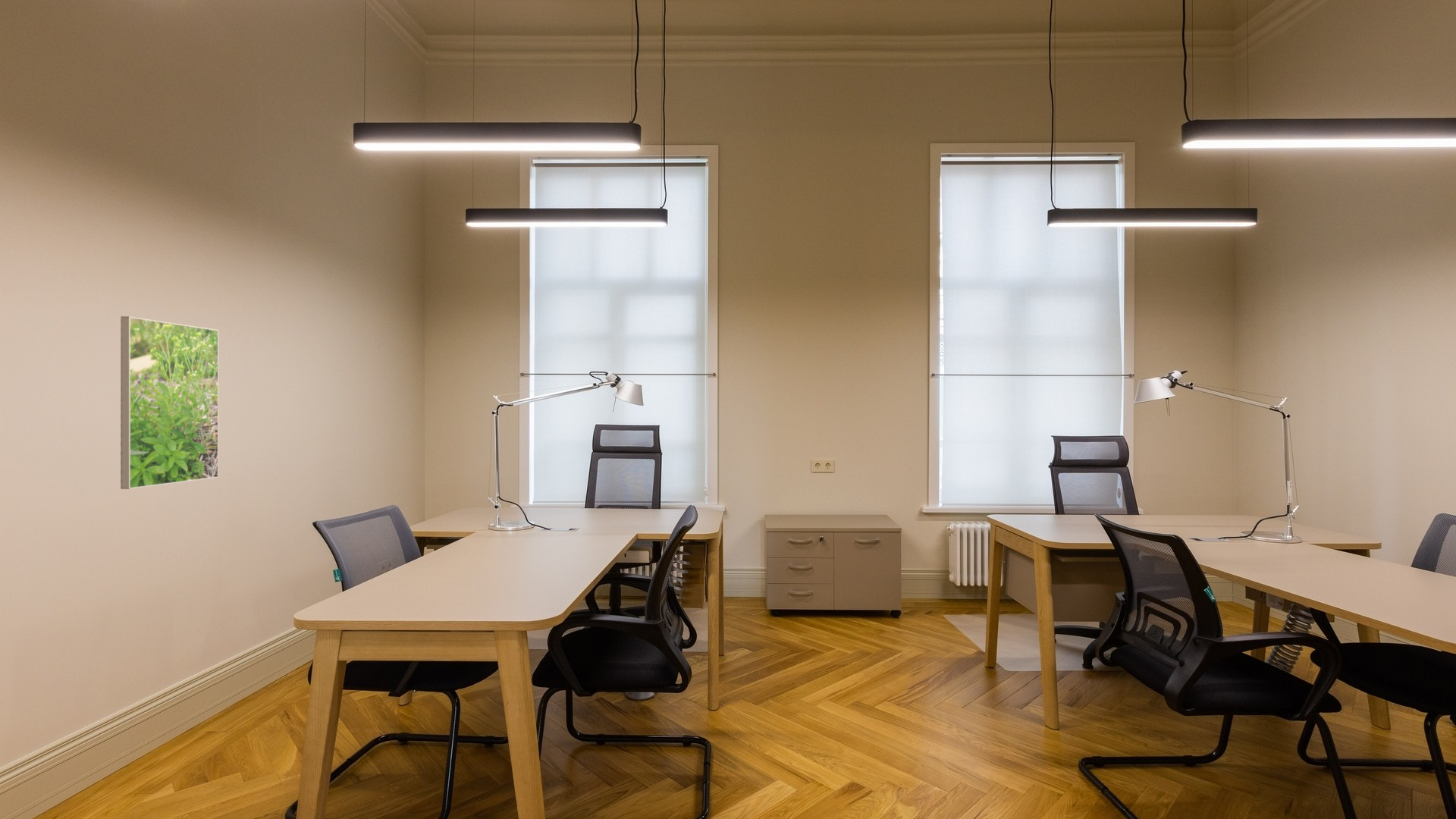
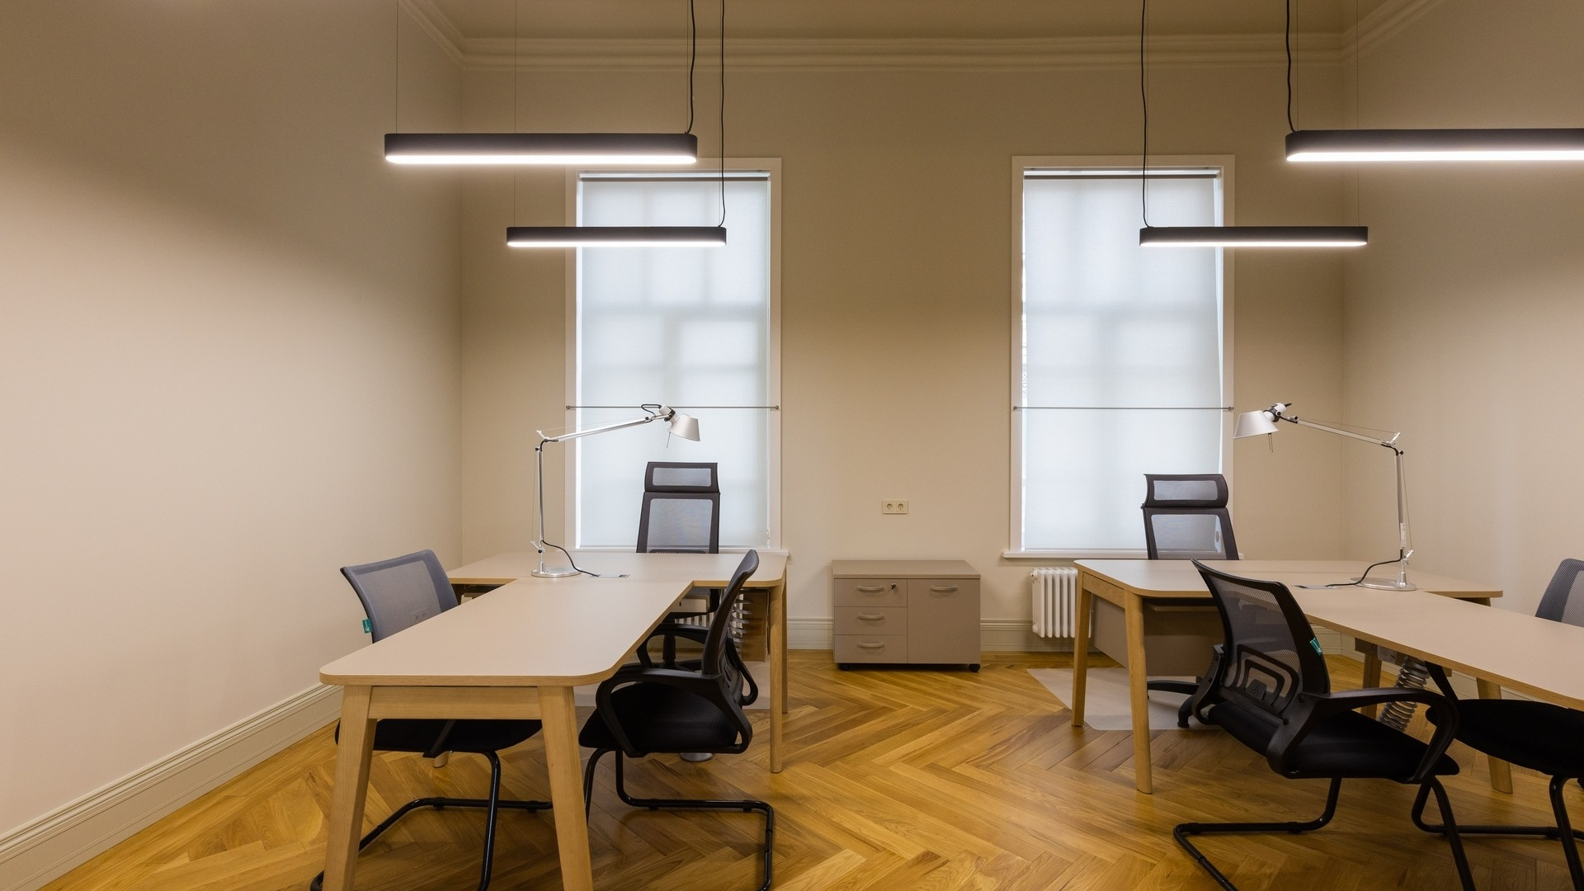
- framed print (173, 403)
